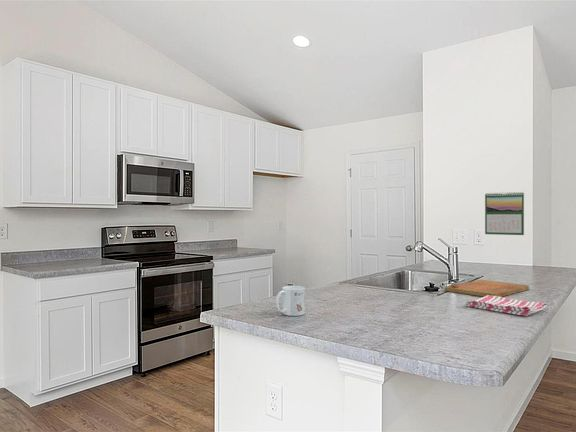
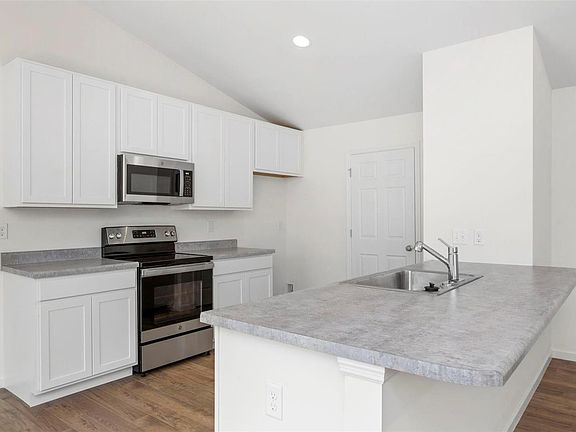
- dish towel (505, 303)
- calendar (504, 213)
- cutting board (487, 288)
- mug (289, 301)
